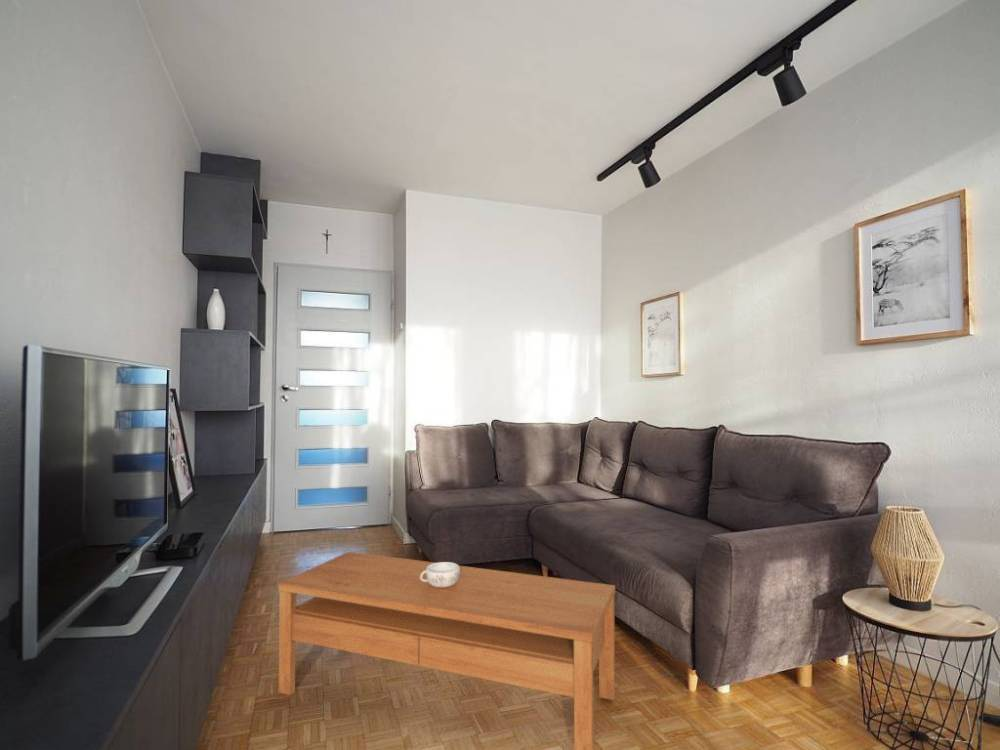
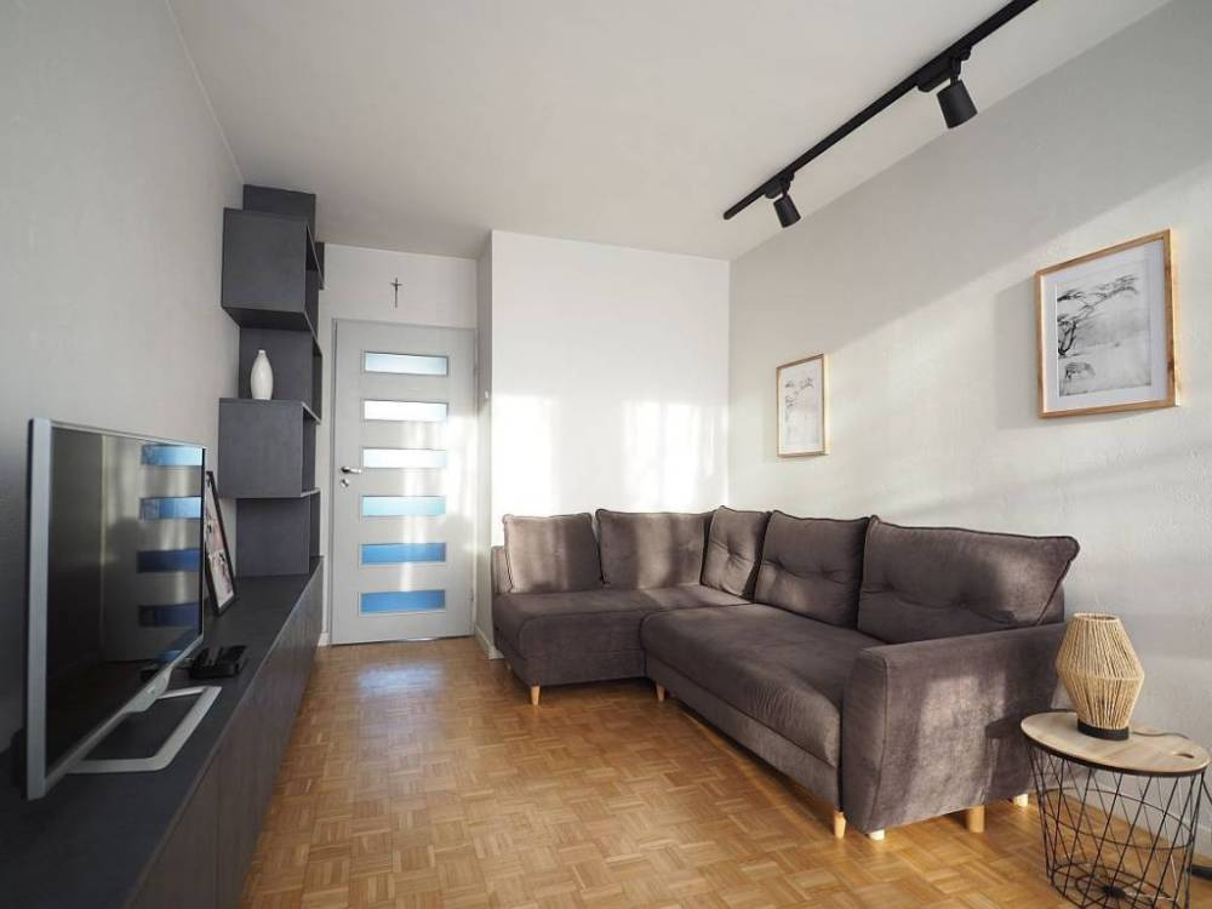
- coffee table (445, 639)
- decorative bowl (440, 575)
